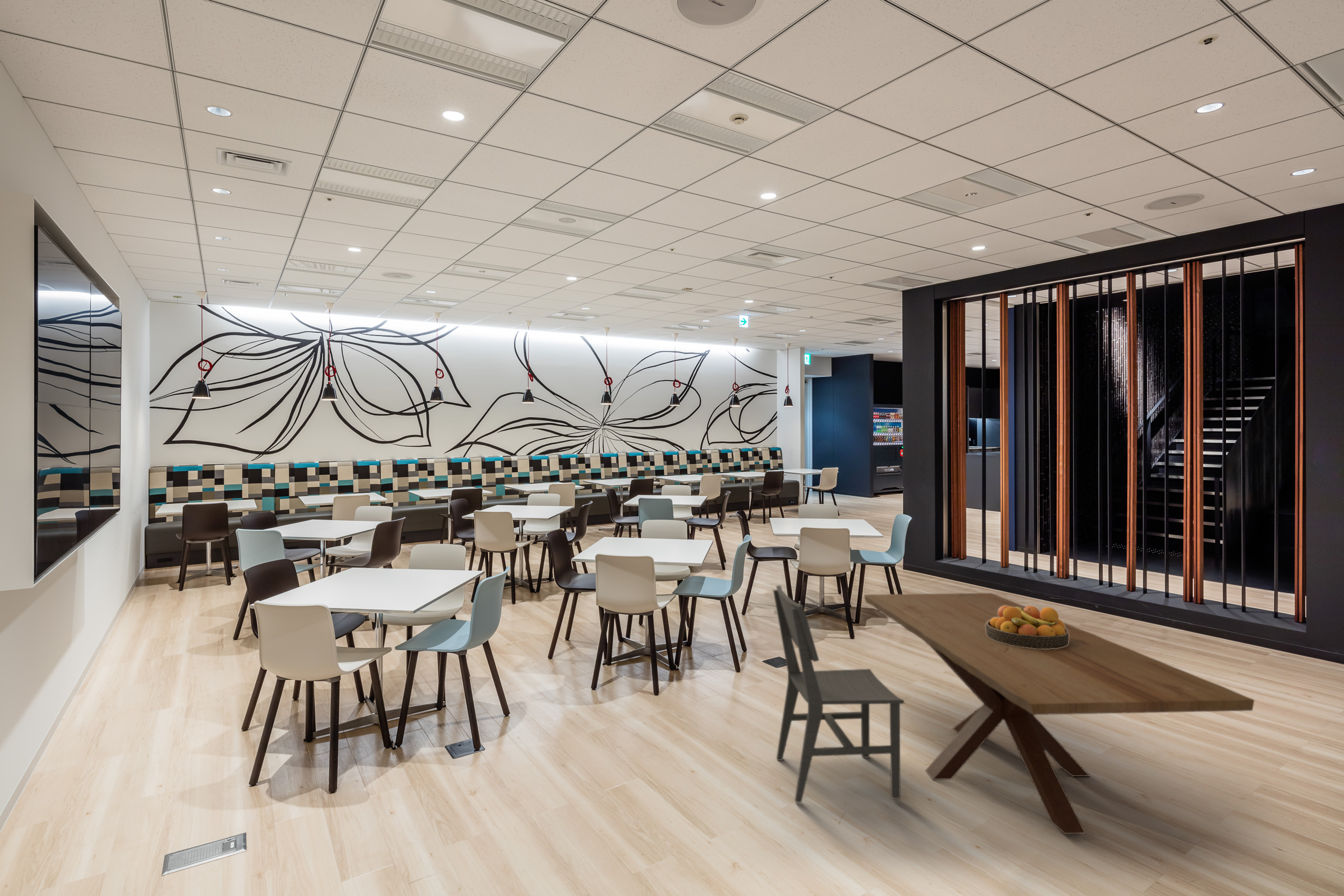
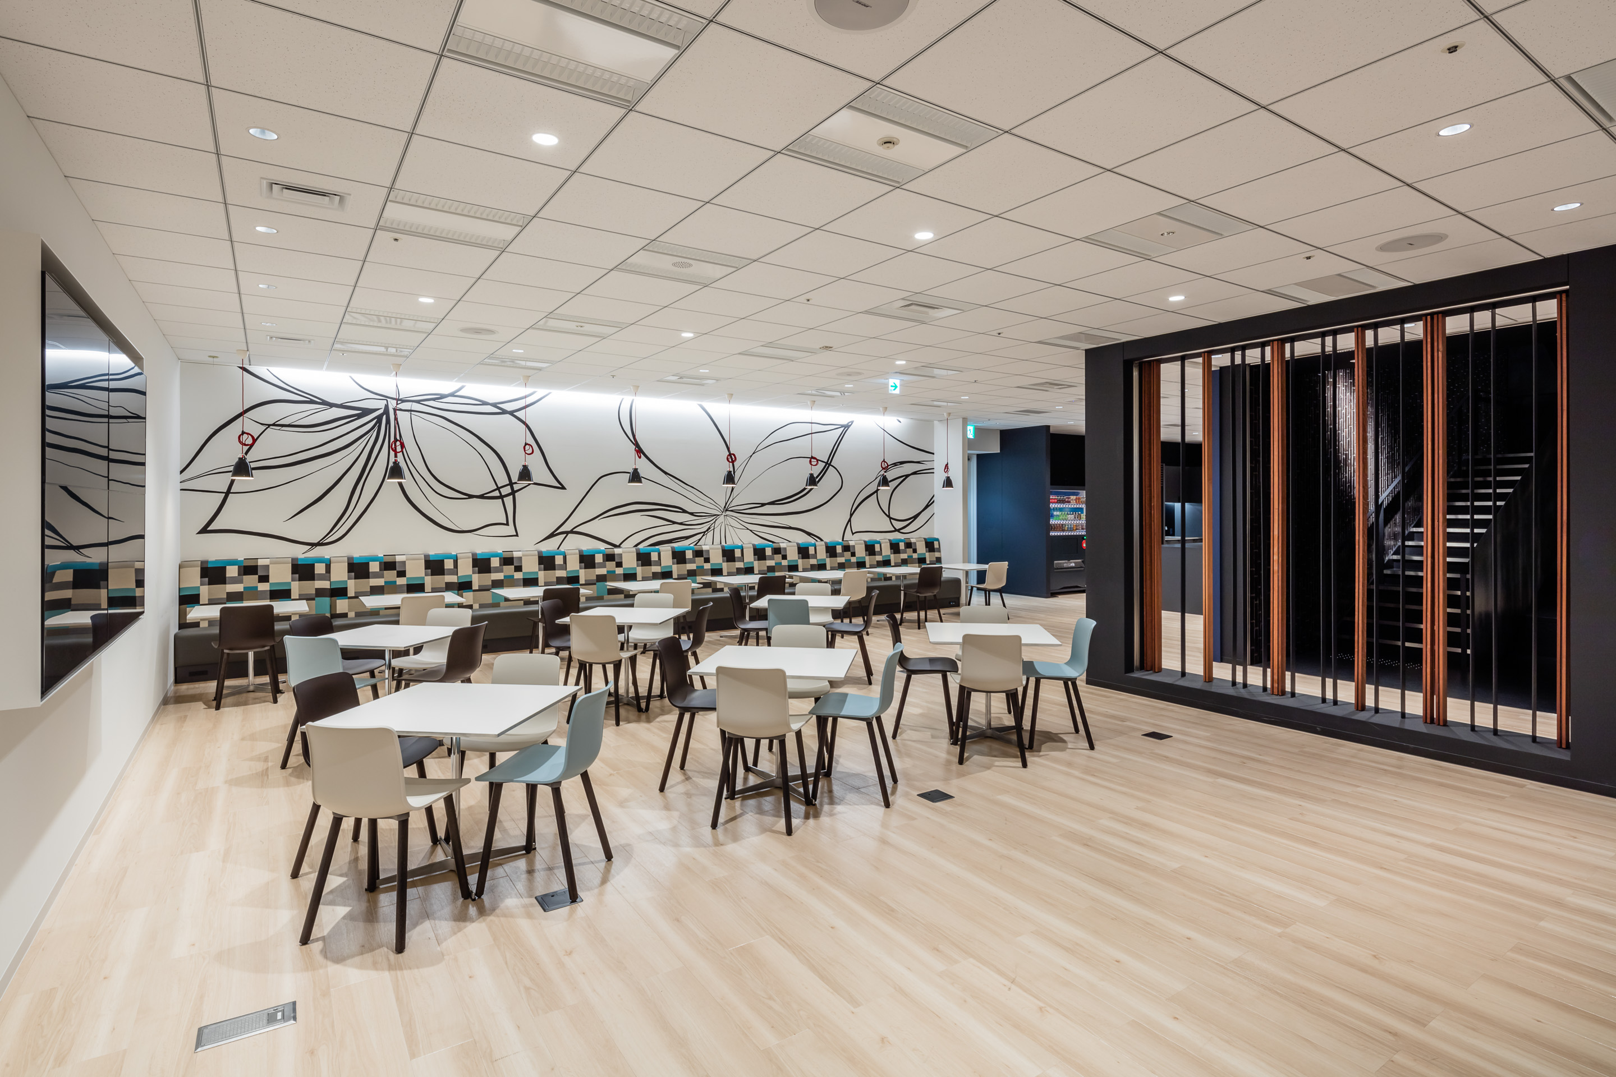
- fruit bowl (1026, 622)
- chair (834, 686)
- dining table (1006, 703)
